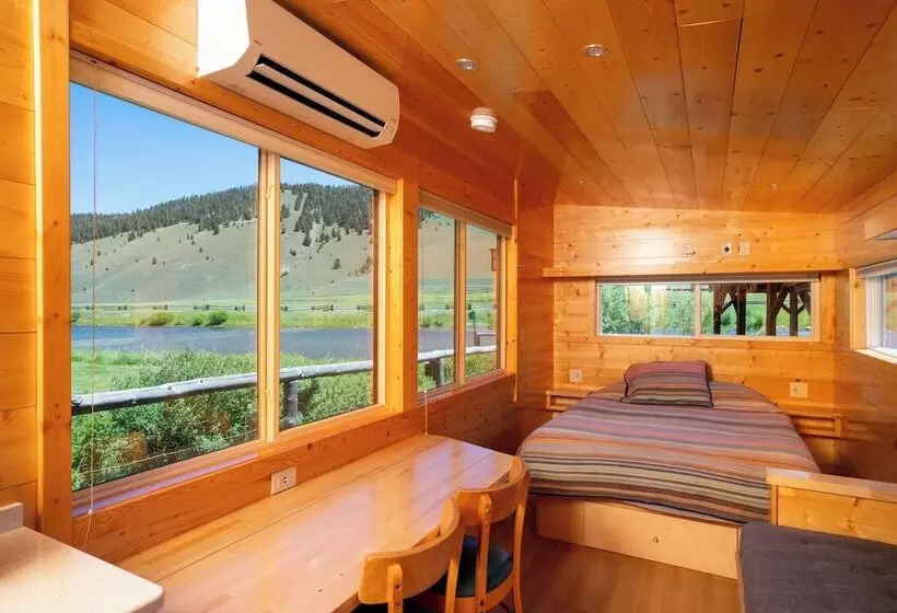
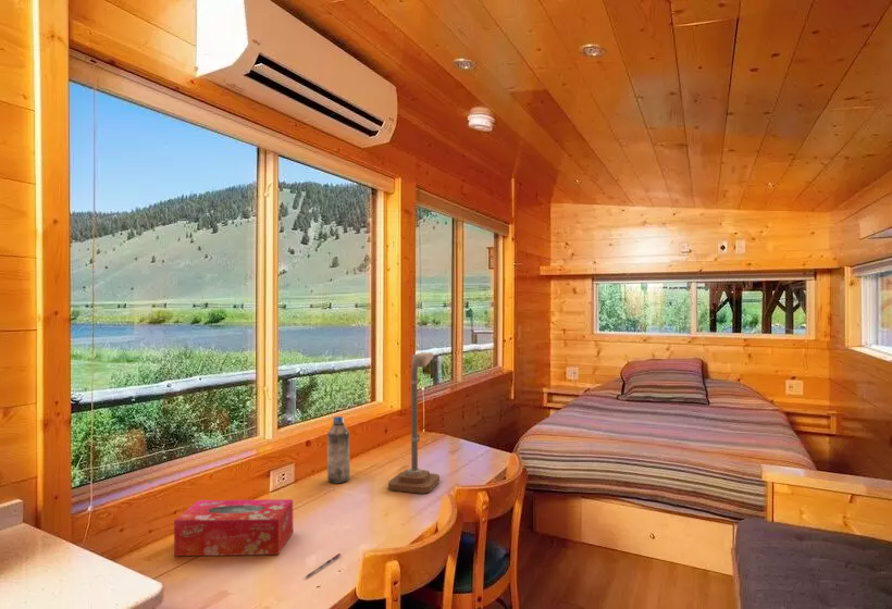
+ tissue box (236, 525)
+ water bottle (338, 448)
+ pen (323, 564)
+ desk lamp (417, 418)
